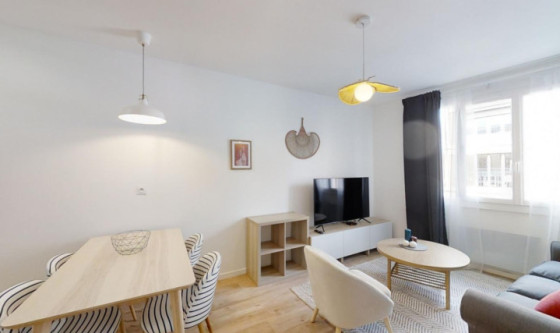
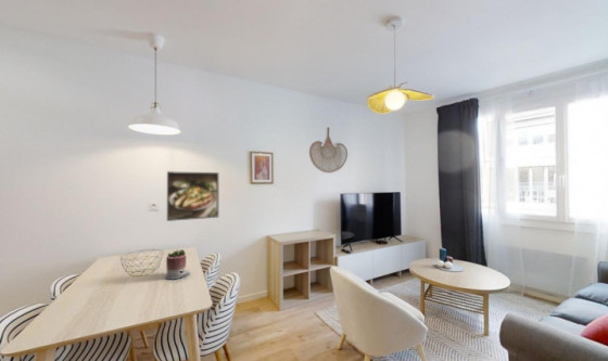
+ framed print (193, 195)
+ succulent planter (177, 261)
